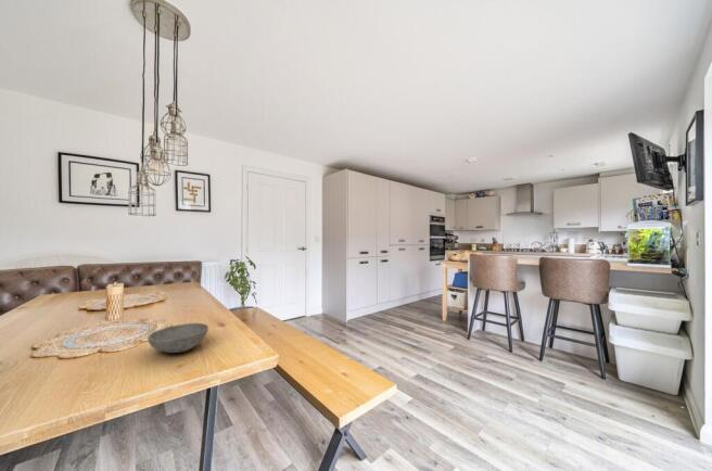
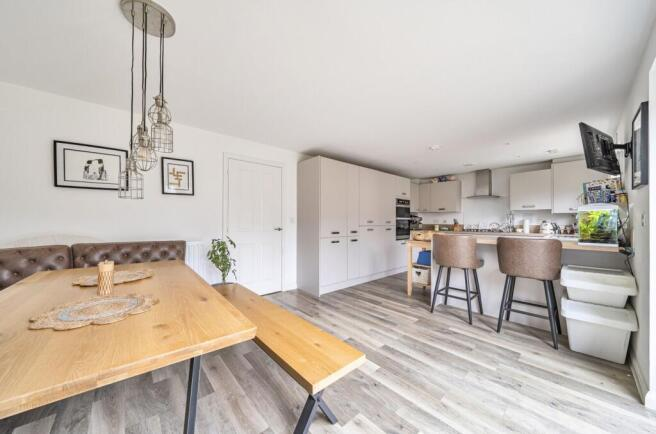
- soup bowl (179, 339)
